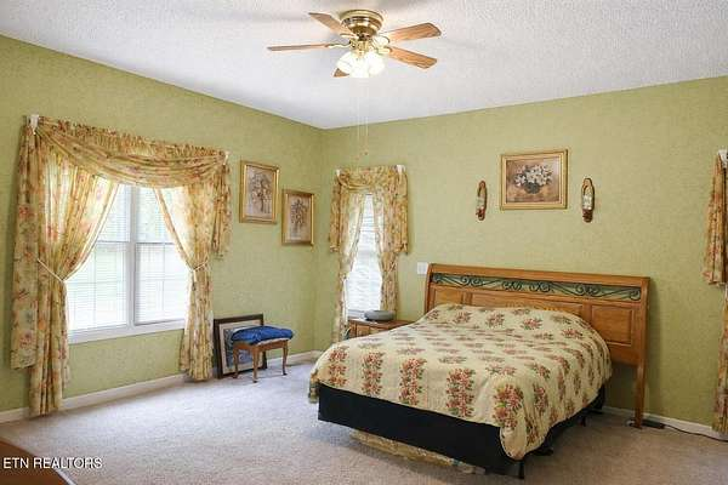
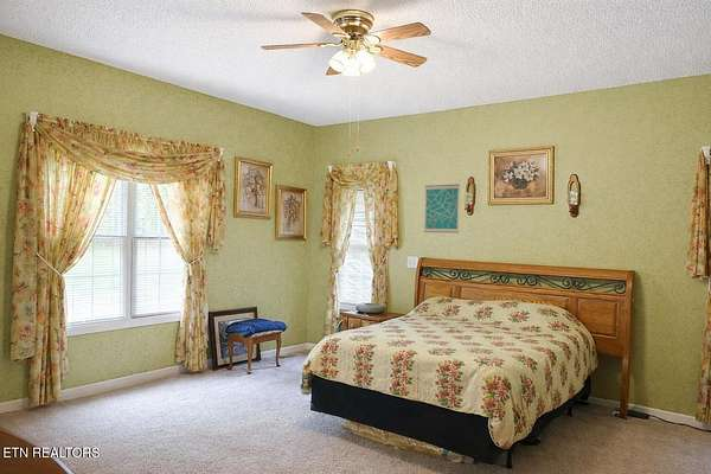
+ wall art (441, 209)
